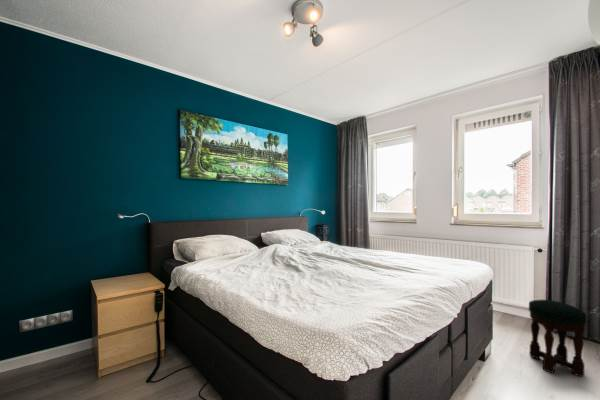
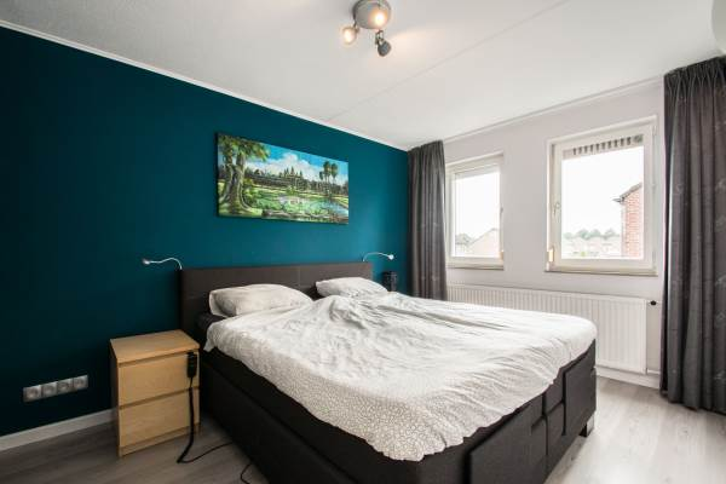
- stool (558, 334)
